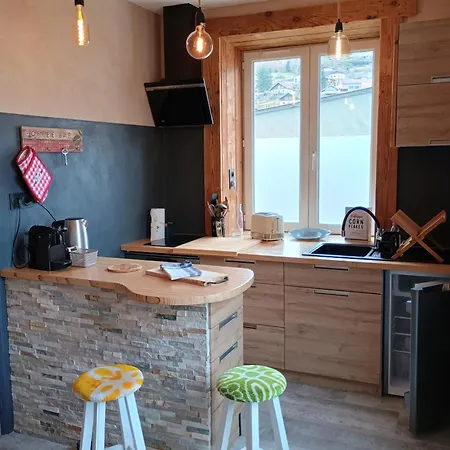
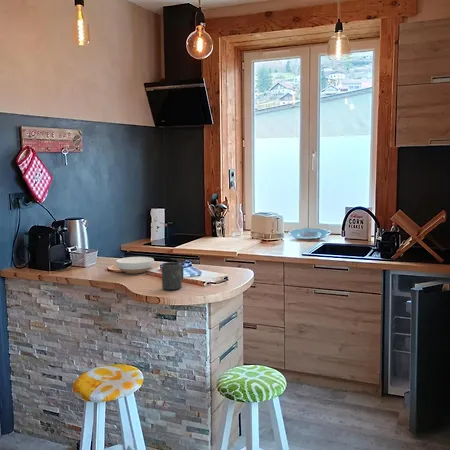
+ bowl (135, 265)
+ mug (174, 275)
